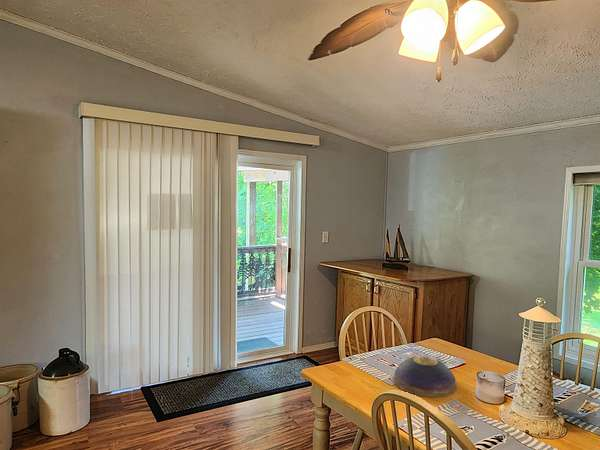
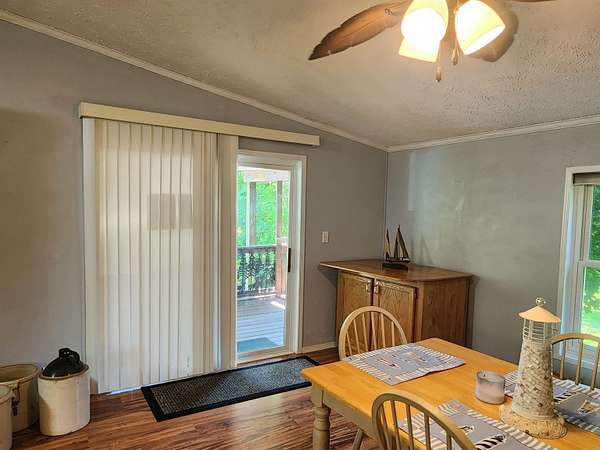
- decorative bowl (424, 370)
